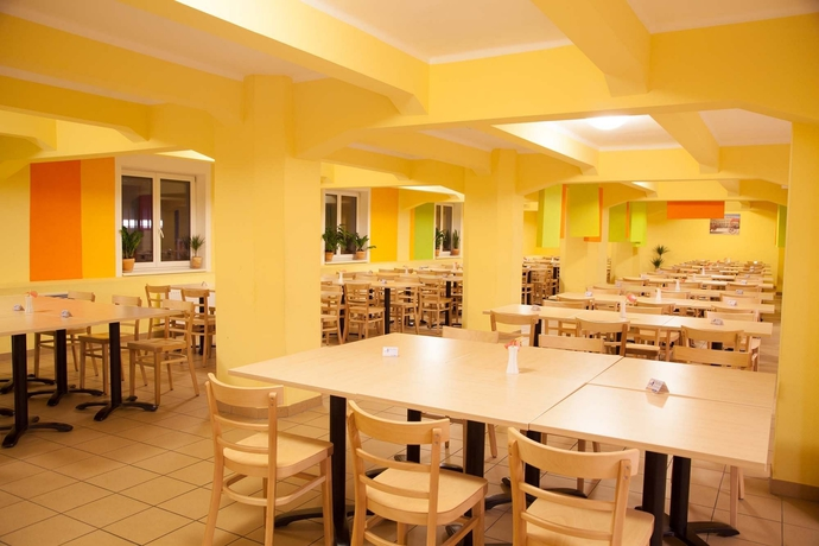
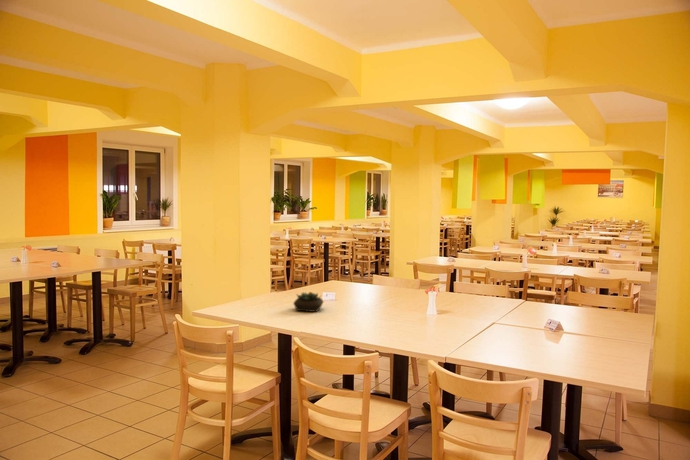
+ succulent plant (308, 301)
